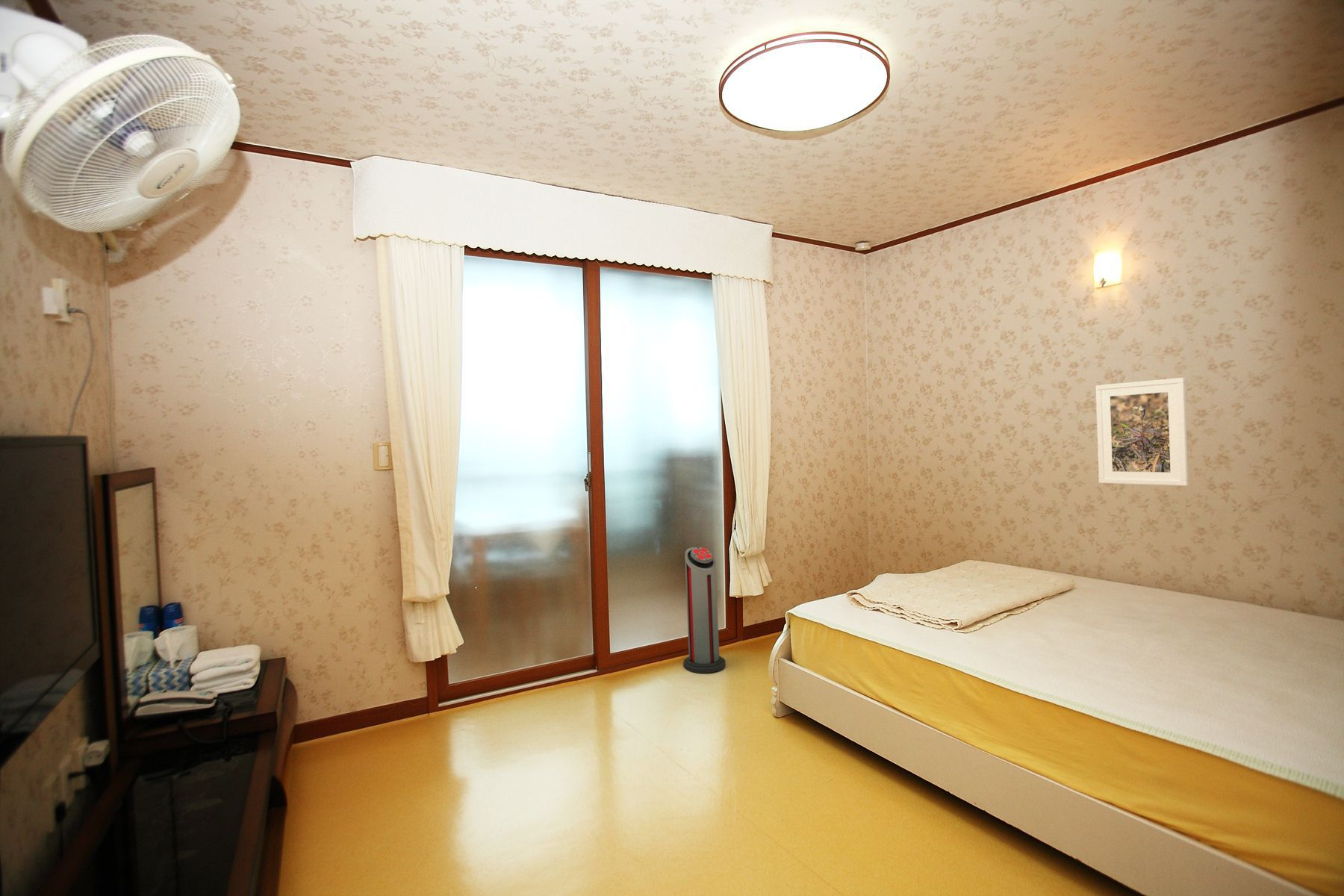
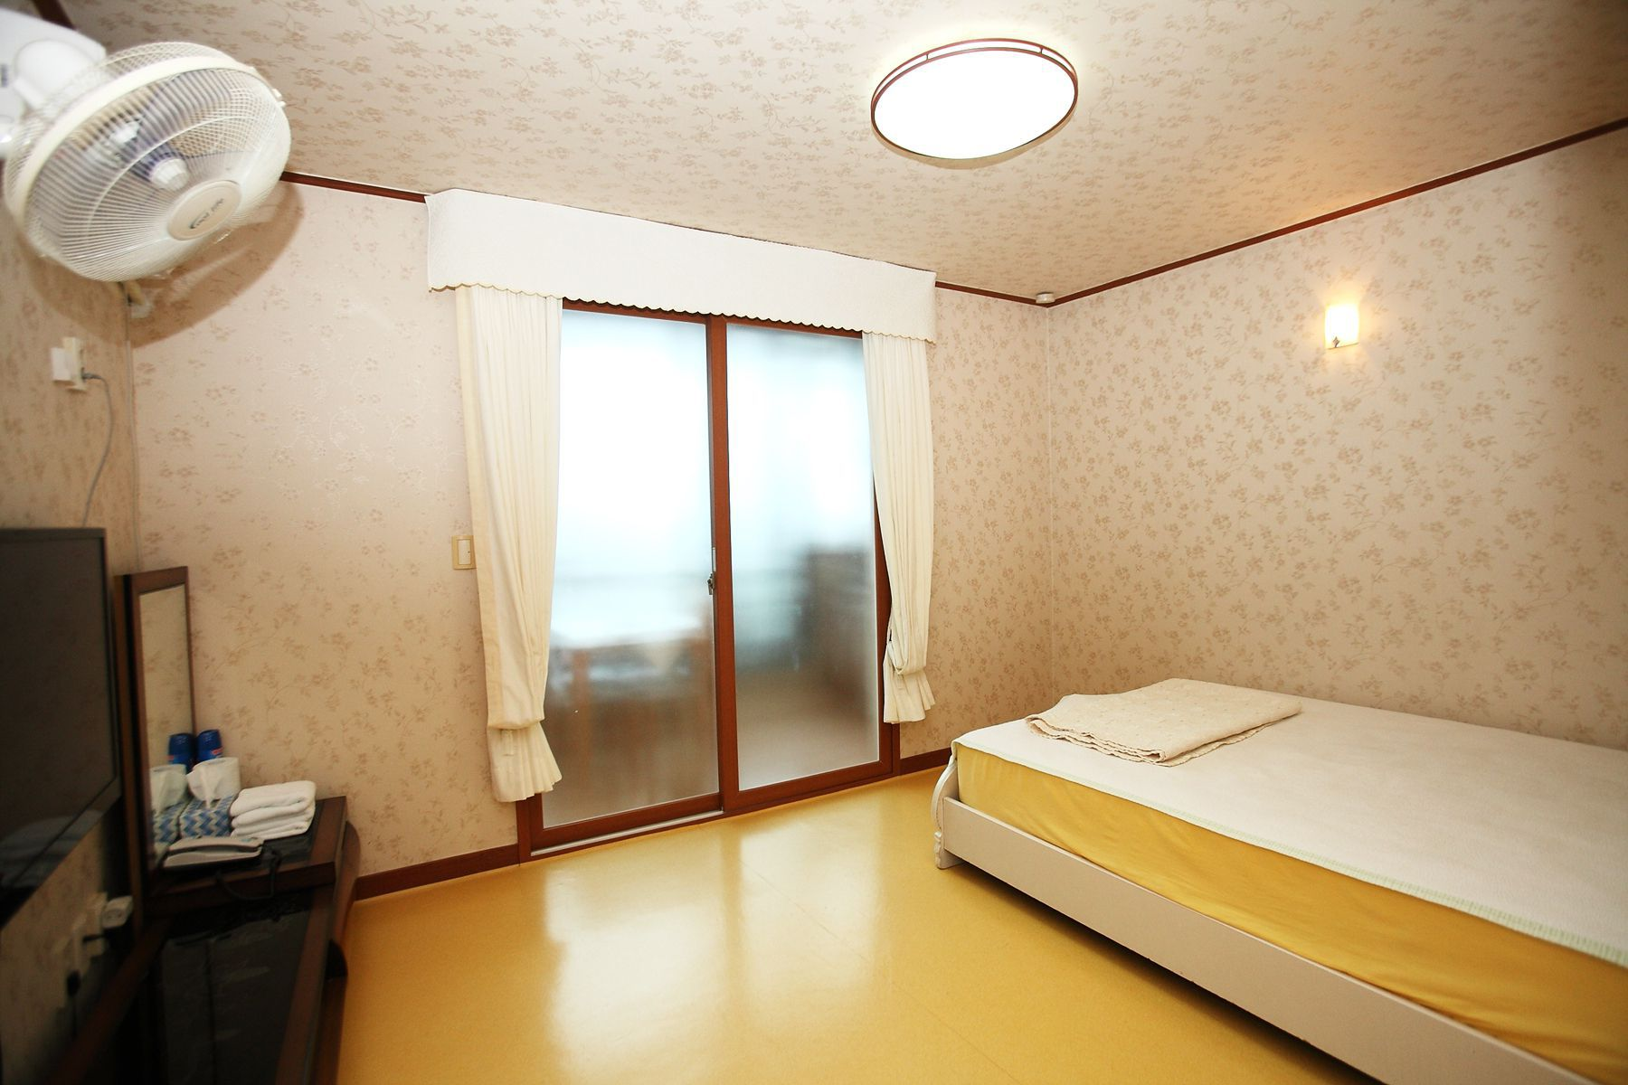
- air purifier (702, 606)
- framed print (1139, 432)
